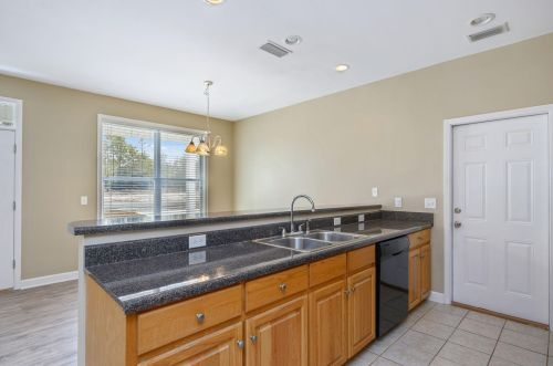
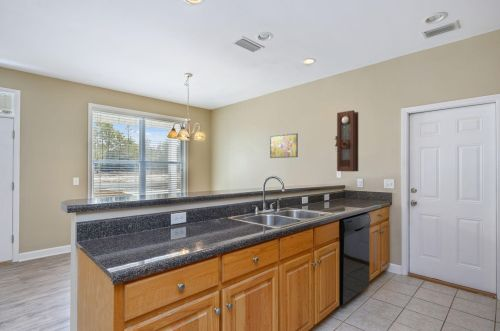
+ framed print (283, 146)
+ pendulum clock (344, 141)
